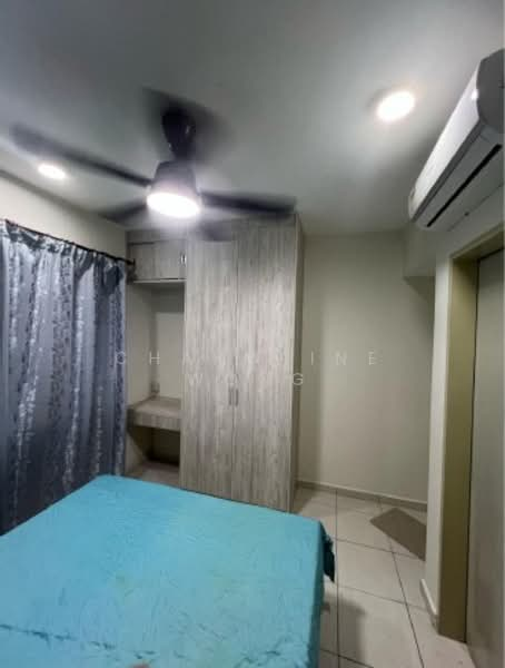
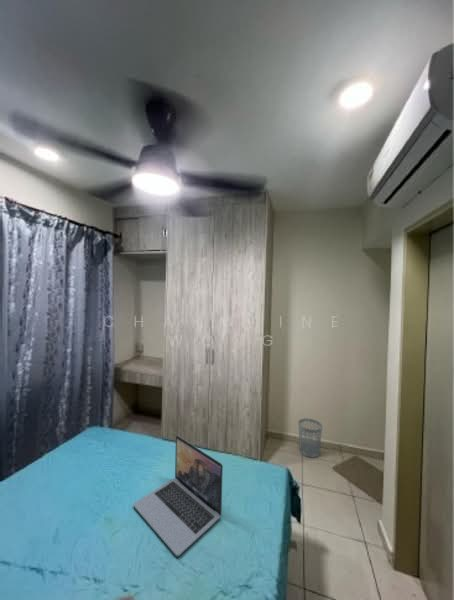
+ wastebasket (309, 437)
+ laptop (177, 485)
